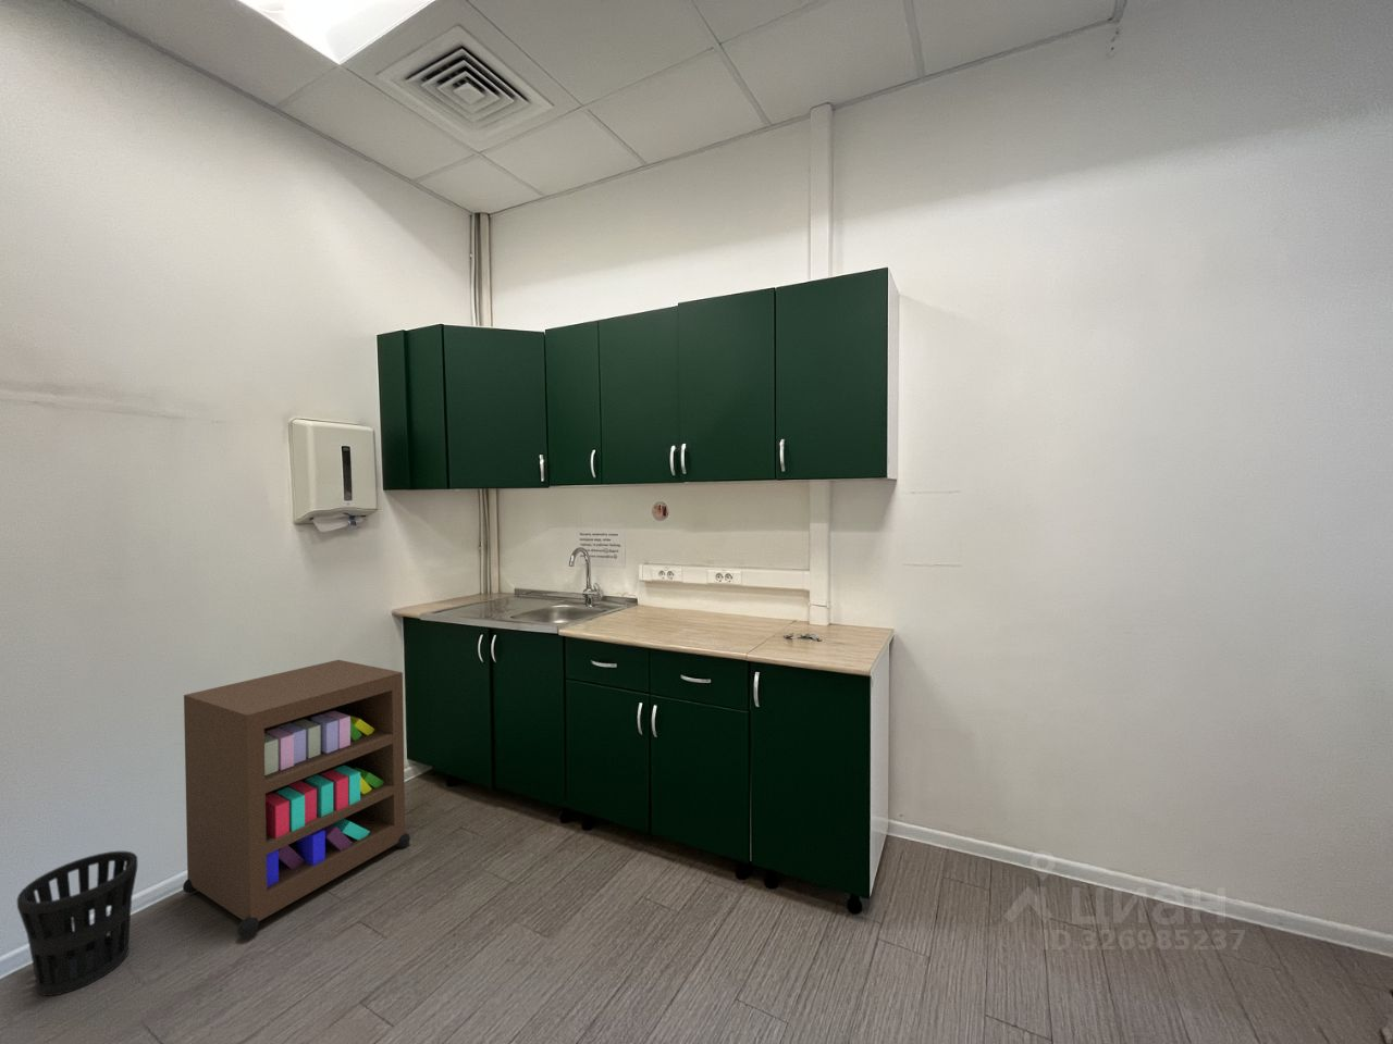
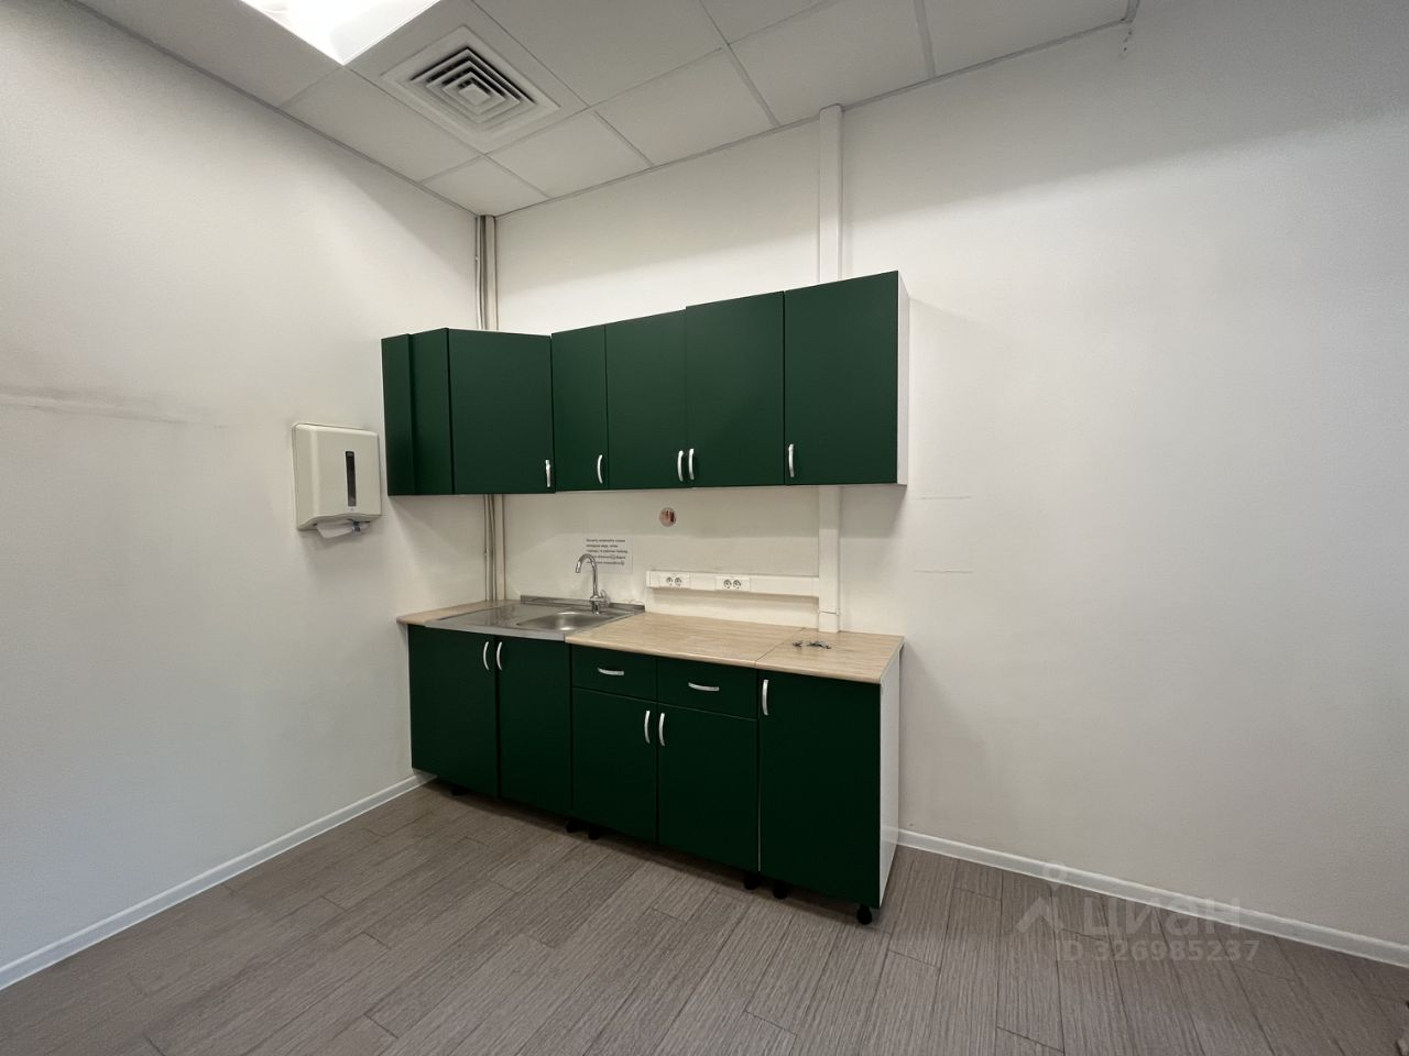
- wastebasket (81, 921)
- storage cabinet (298, 775)
